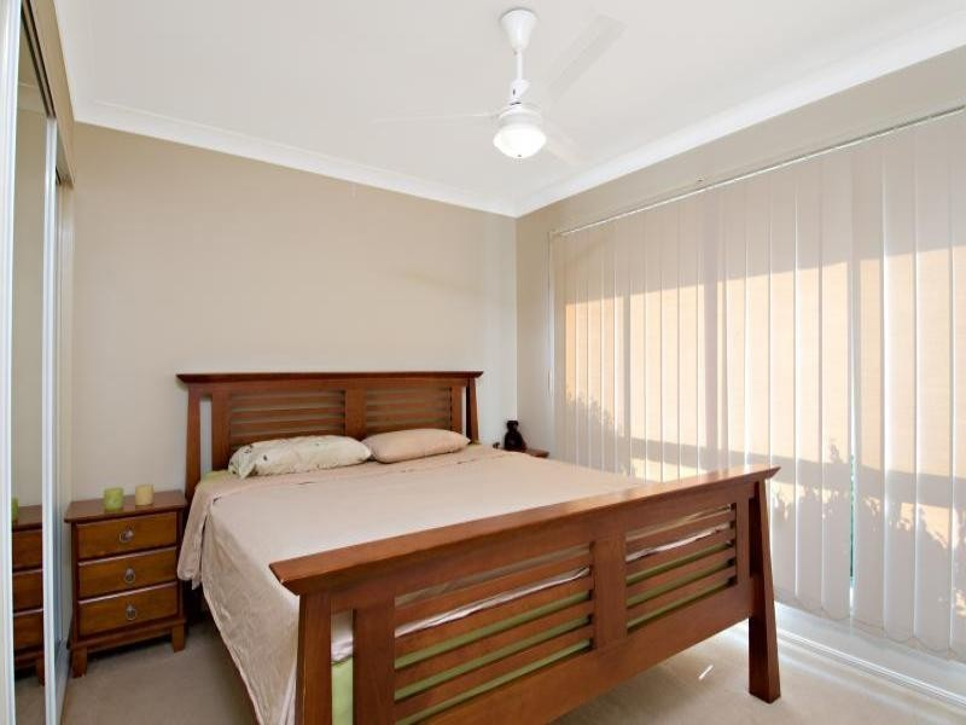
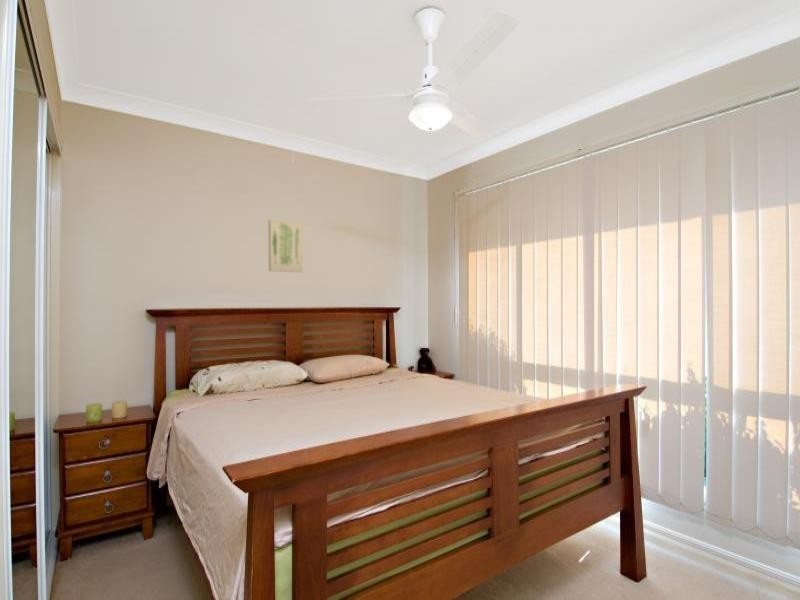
+ wall art (285, 246)
